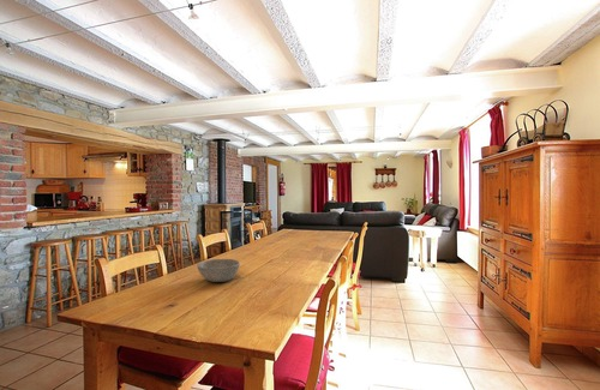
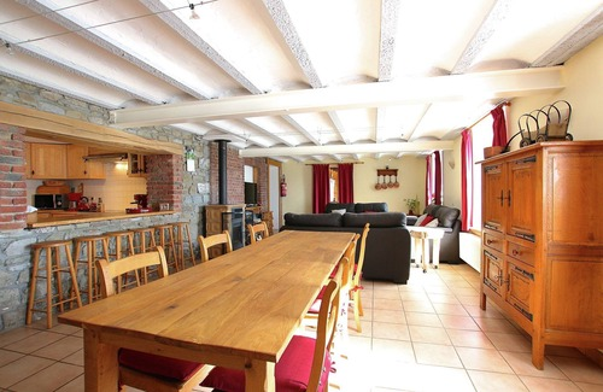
- bowl (218, 271)
